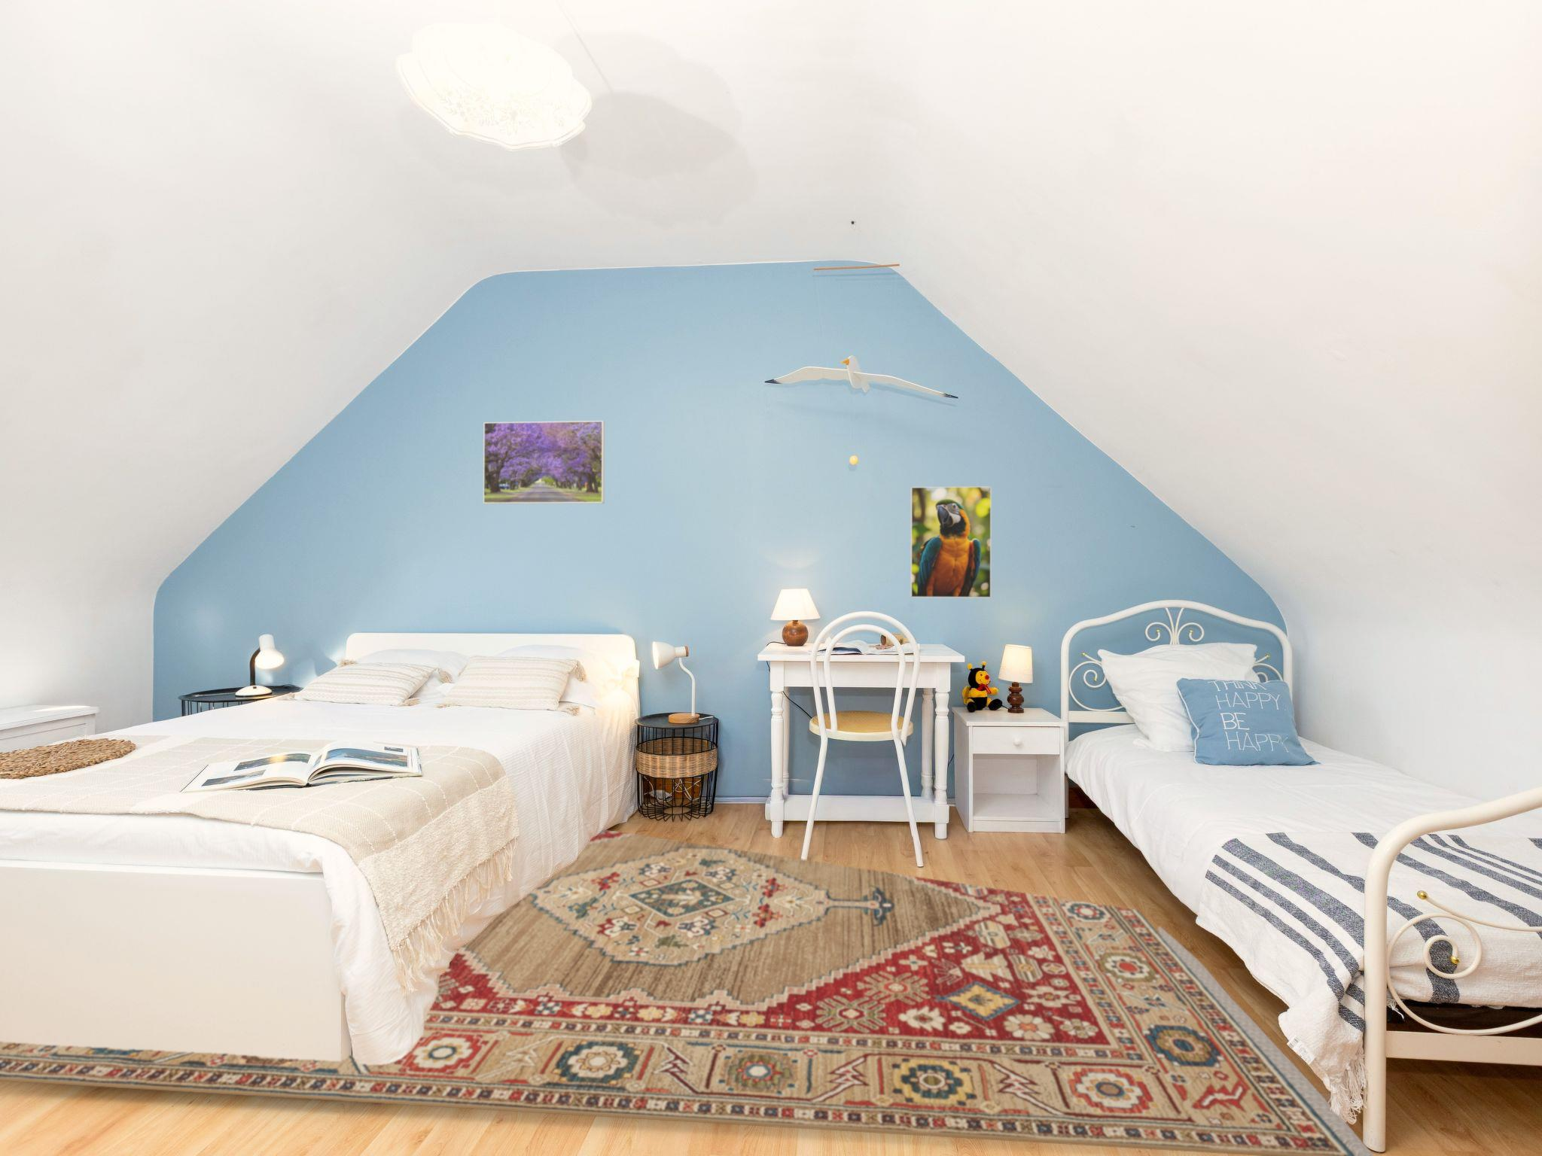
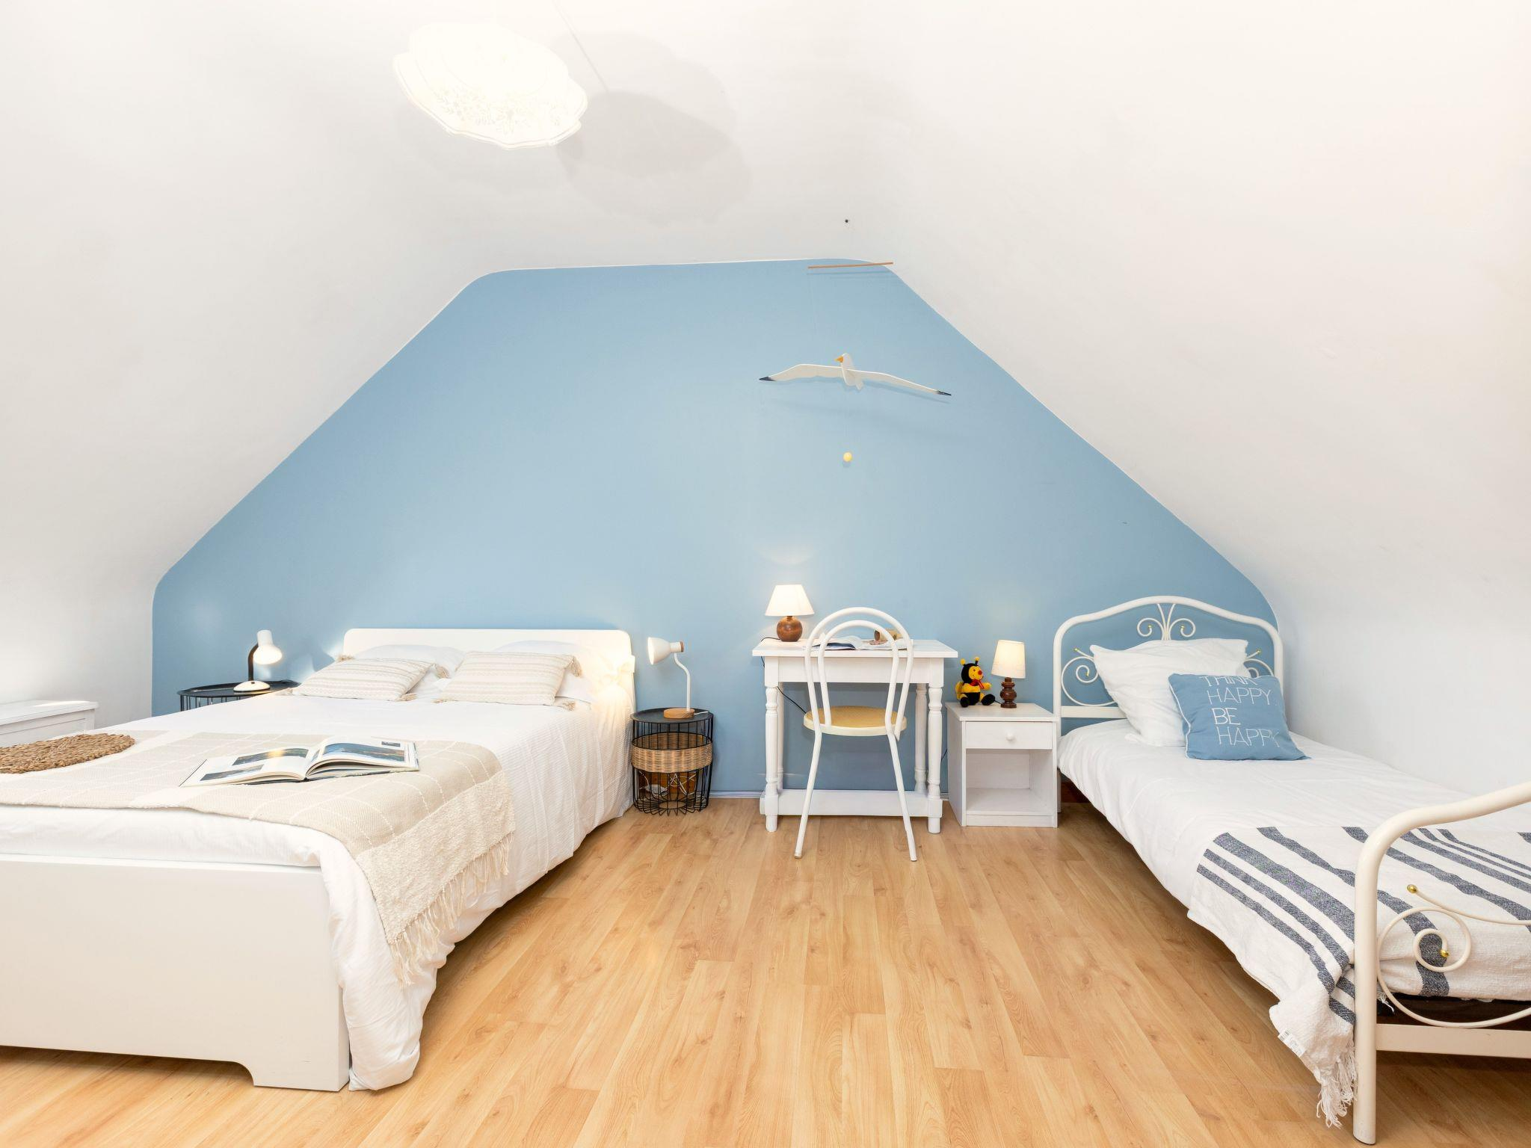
- rug (682, 896)
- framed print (544, 463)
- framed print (951, 542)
